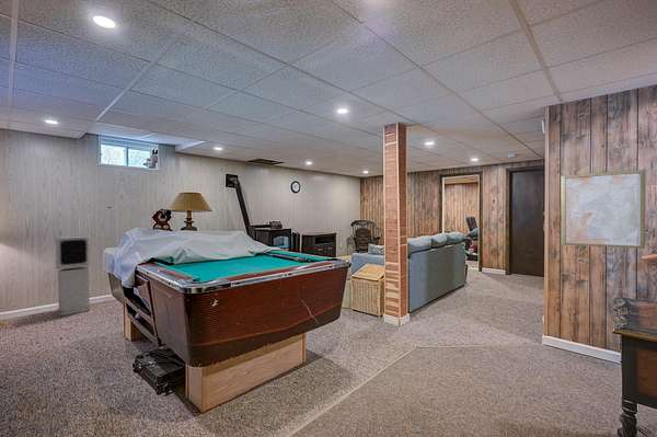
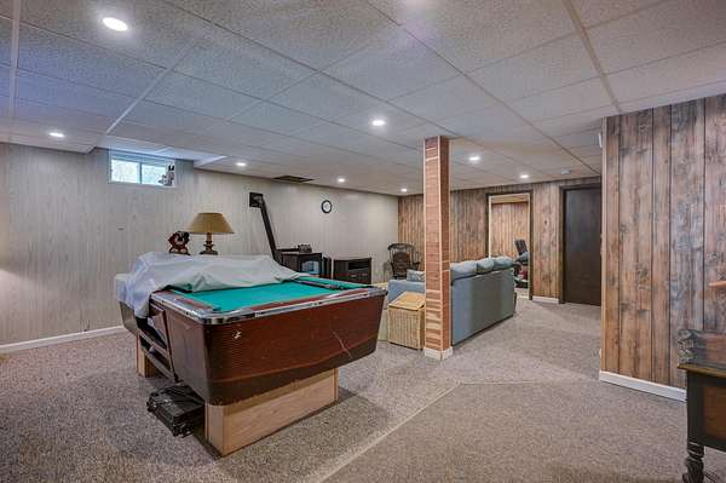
- wall art (600, 209)
- air purifier (72, 273)
